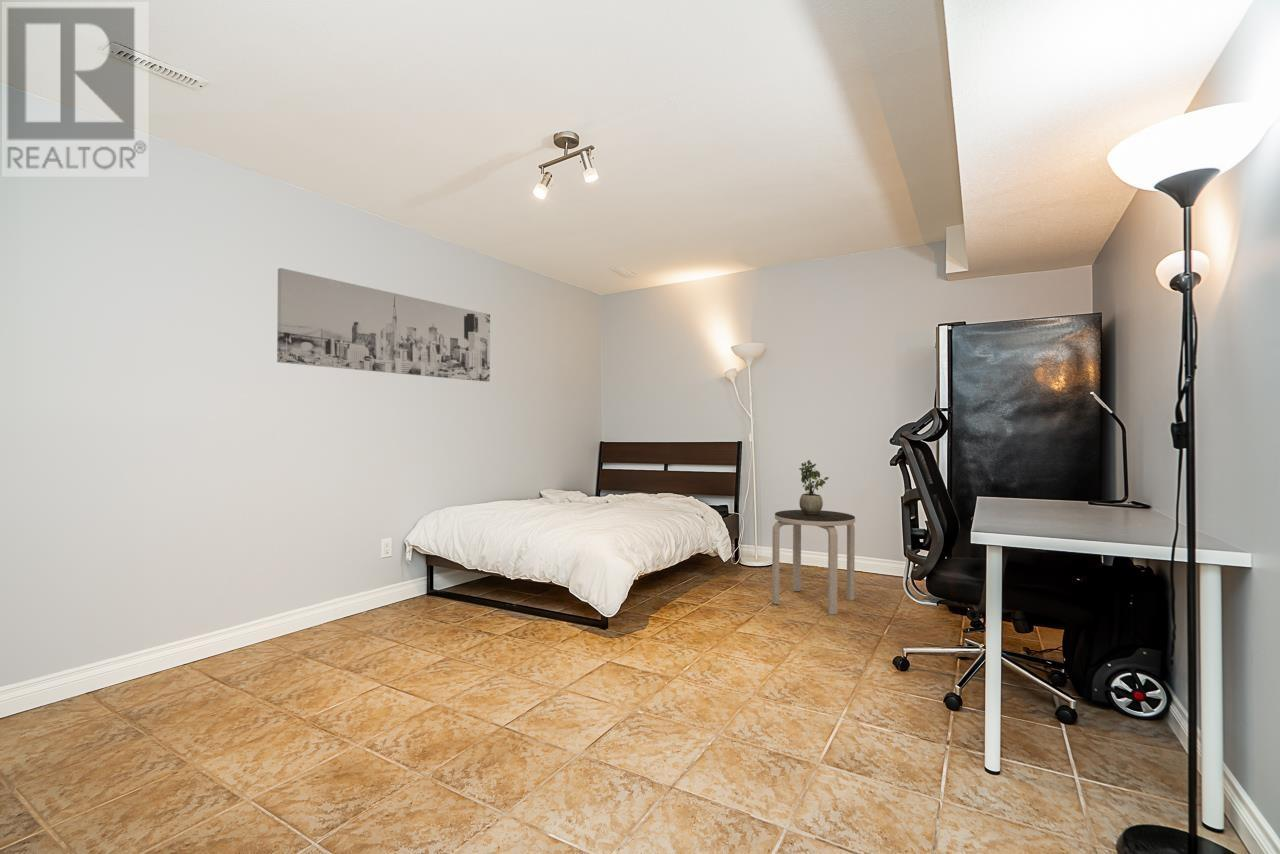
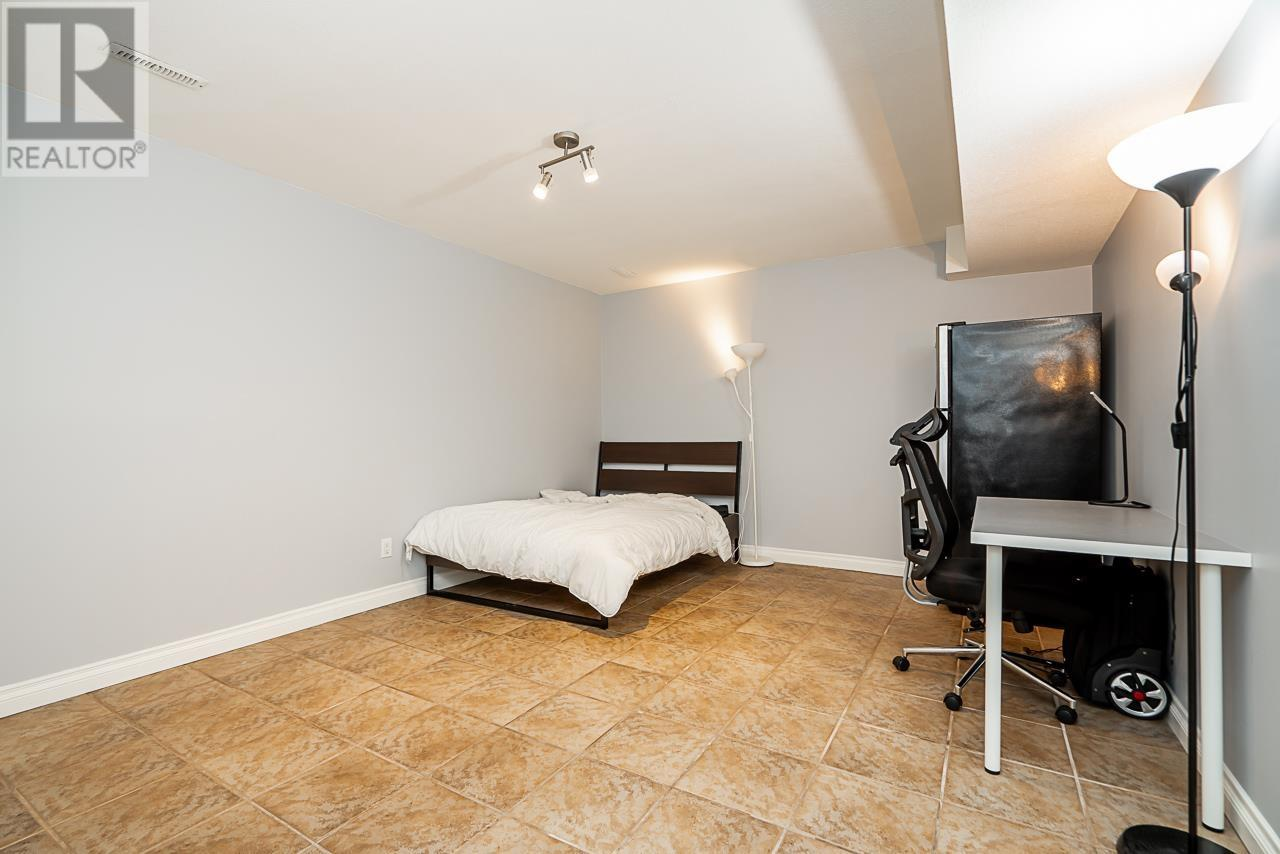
- side table (800, 558)
- wall art (401, 334)
- potted plant (813, 487)
